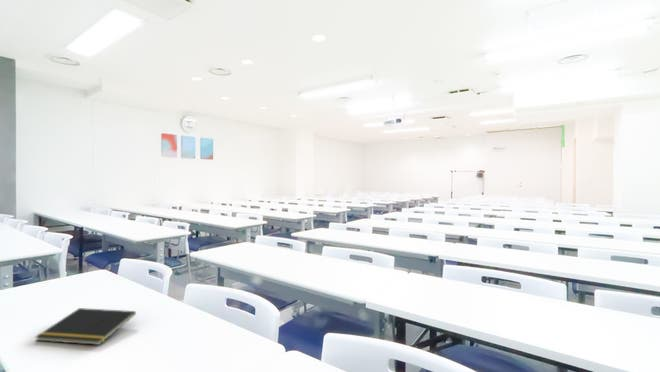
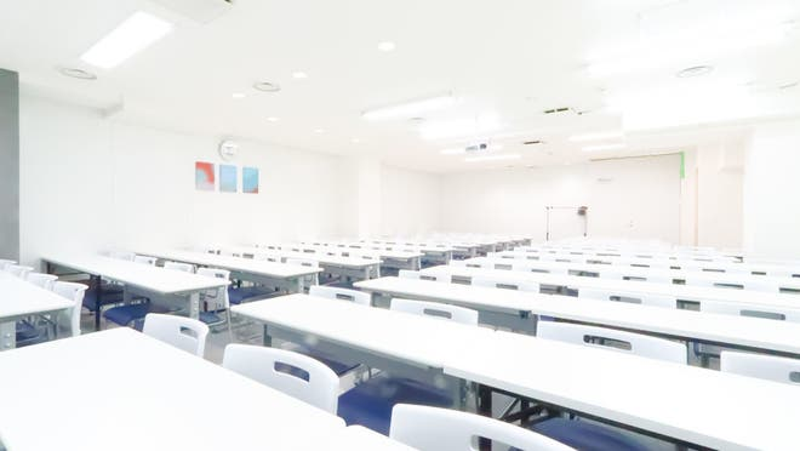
- notepad (88, 324)
